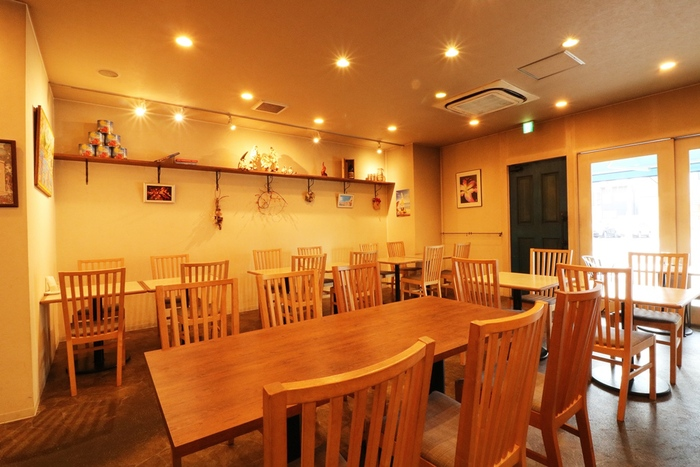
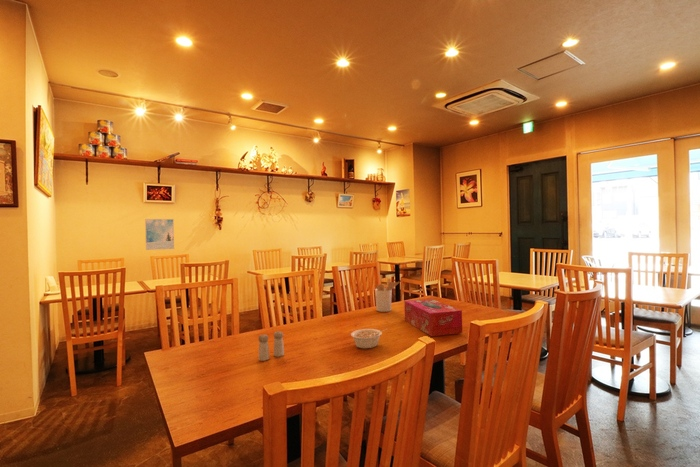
+ legume (367, 337)
+ salt and pepper shaker (268, 346)
+ utensil holder (387, 295)
+ tissue box (431, 315)
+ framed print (159, 234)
